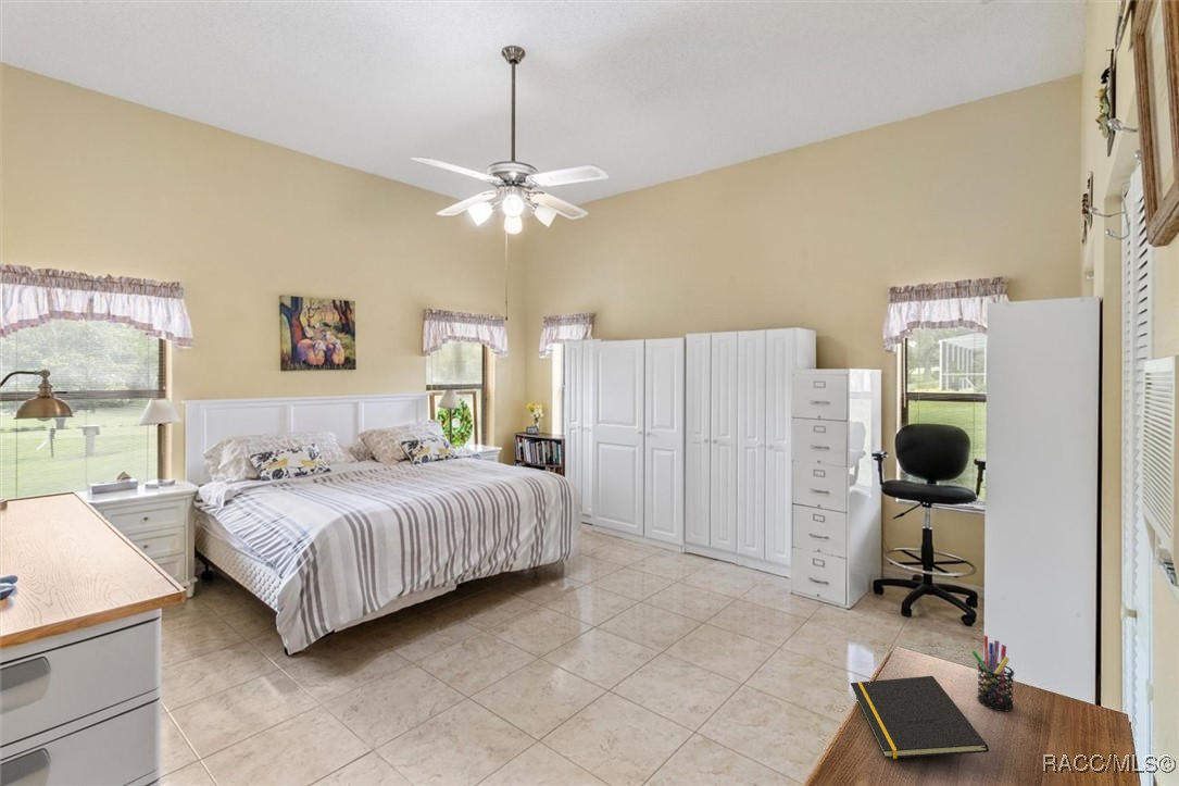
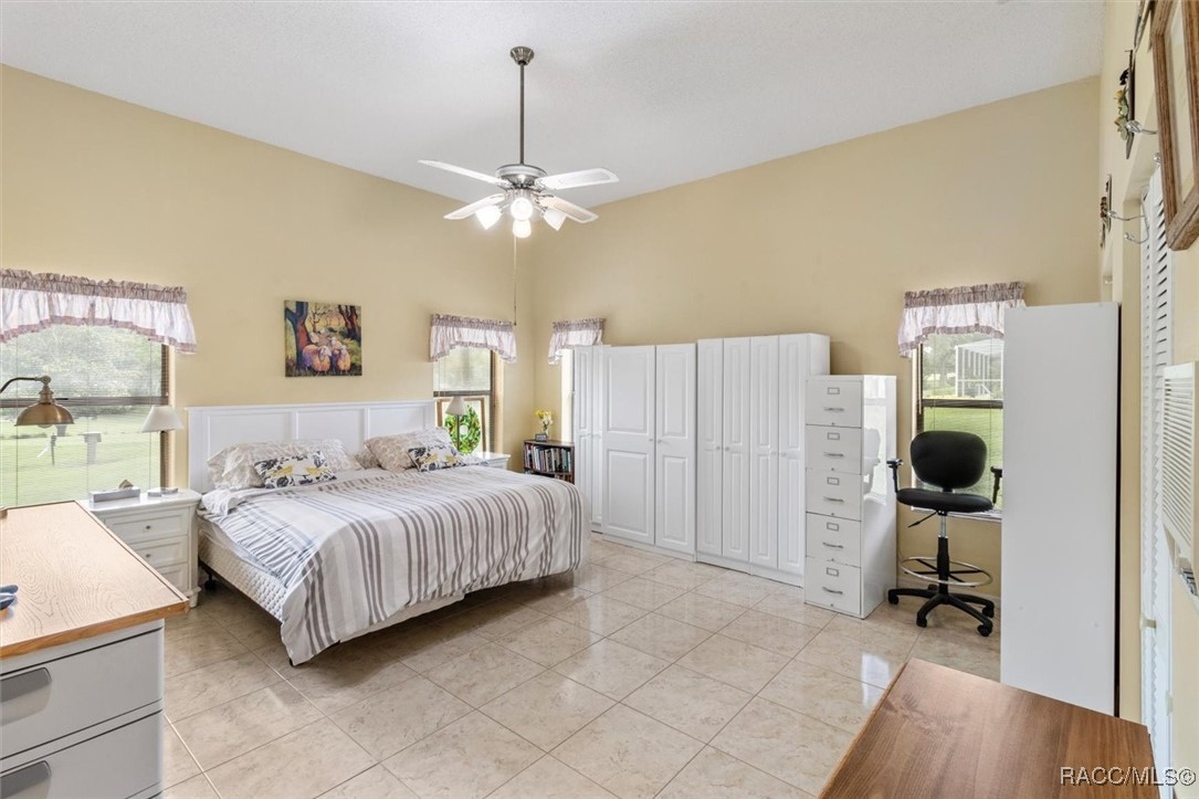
- pen holder (990, 671)
- notepad (911, 713)
